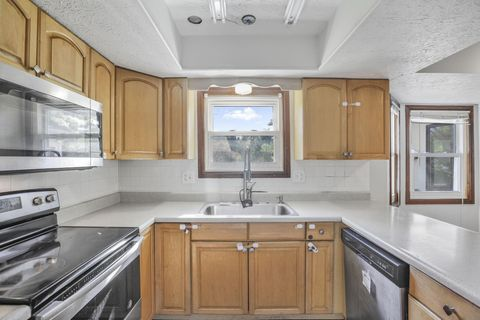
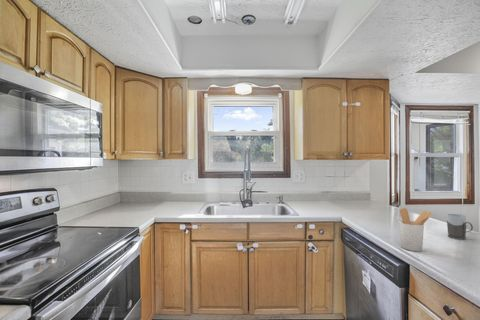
+ utensil holder (416, 228)
+ mug (460, 227)
